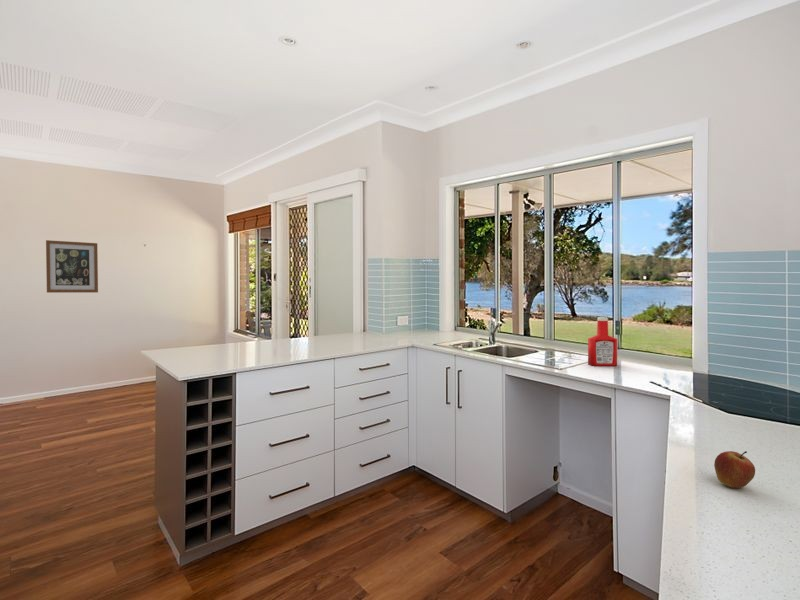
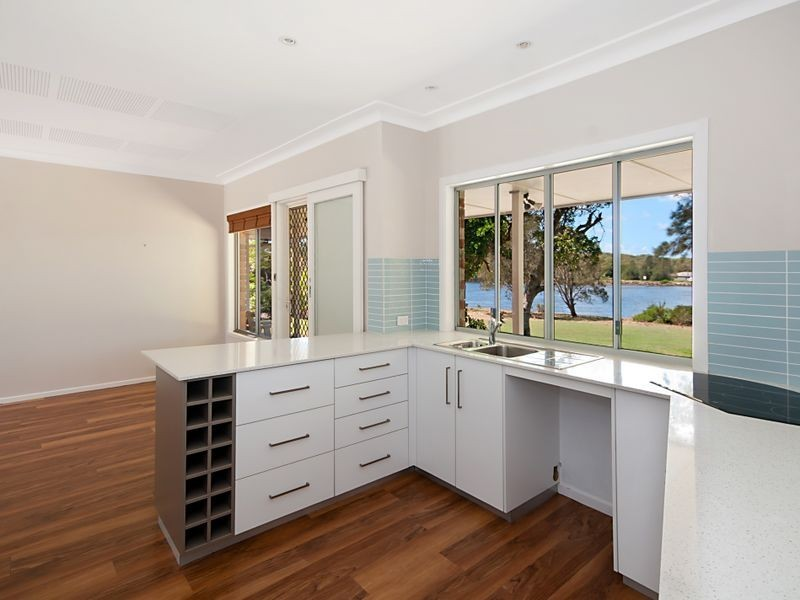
- wall art (72, 267)
- soap bottle (602, 341)
- fruit (734, 467)
